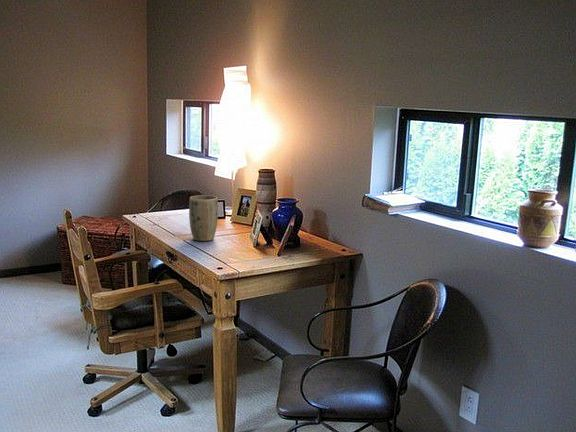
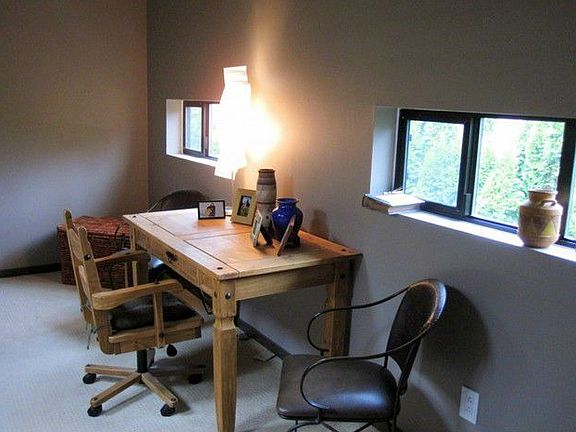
- plant pot (203, 218)
